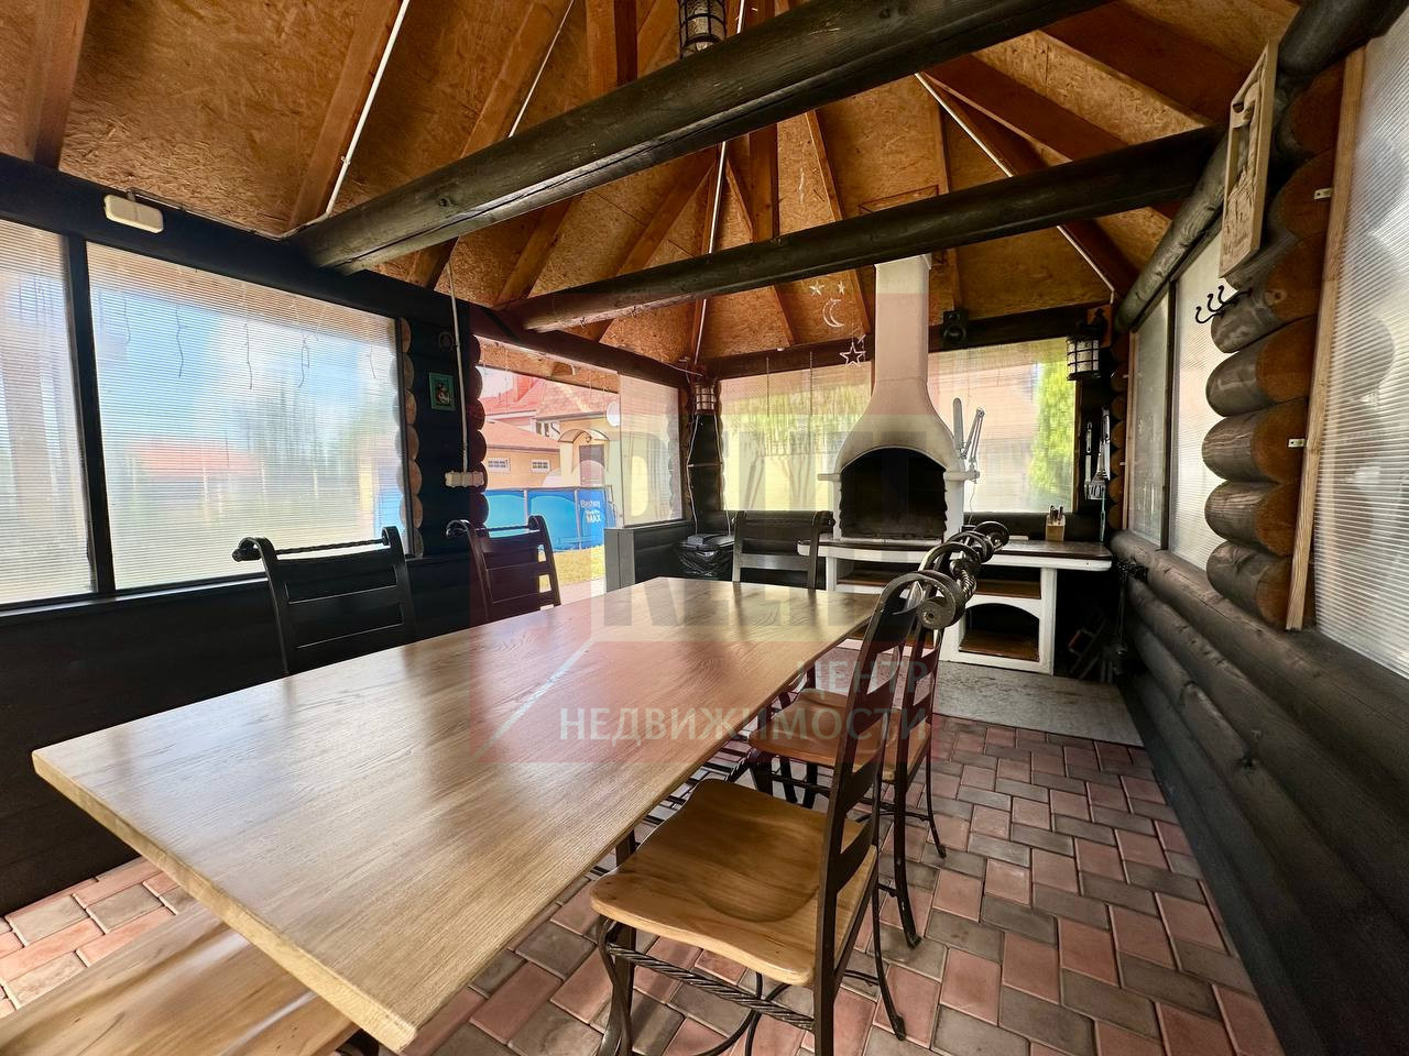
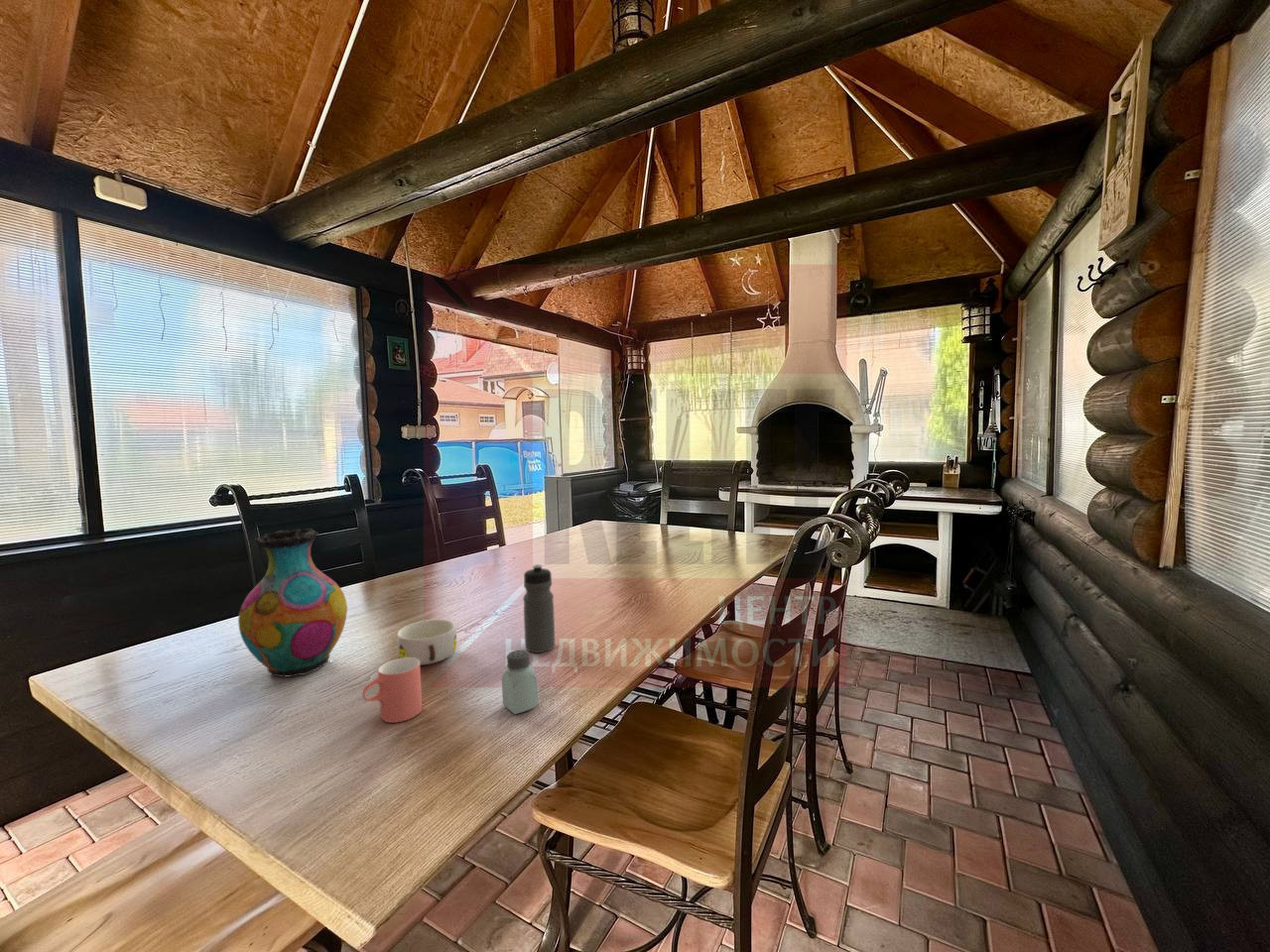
+ cup (392, 692)
+ saltshaker (519, 679)
+ vase (294, 600)
+ water bottle (539, 606)
+ bowl (428, 644)
